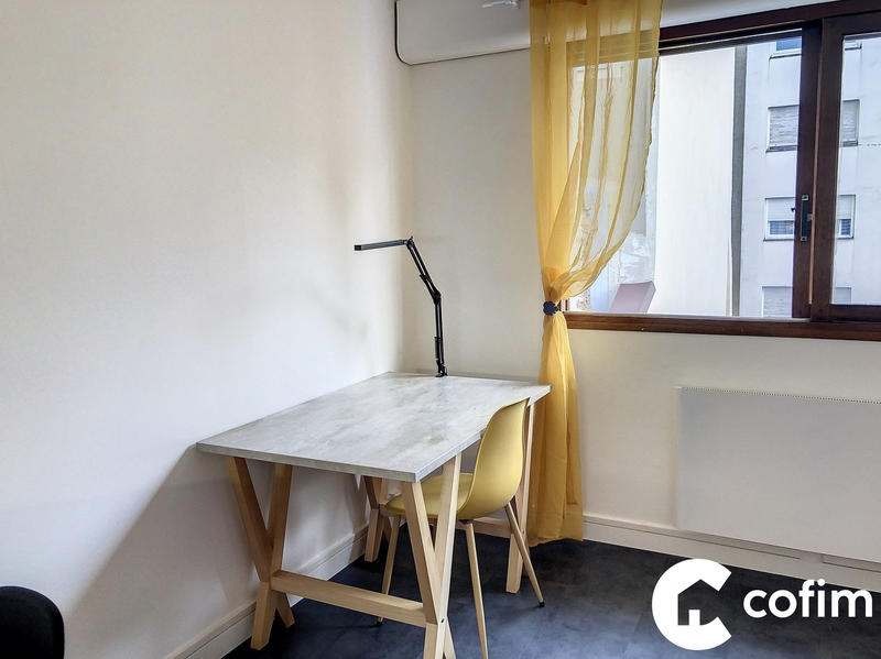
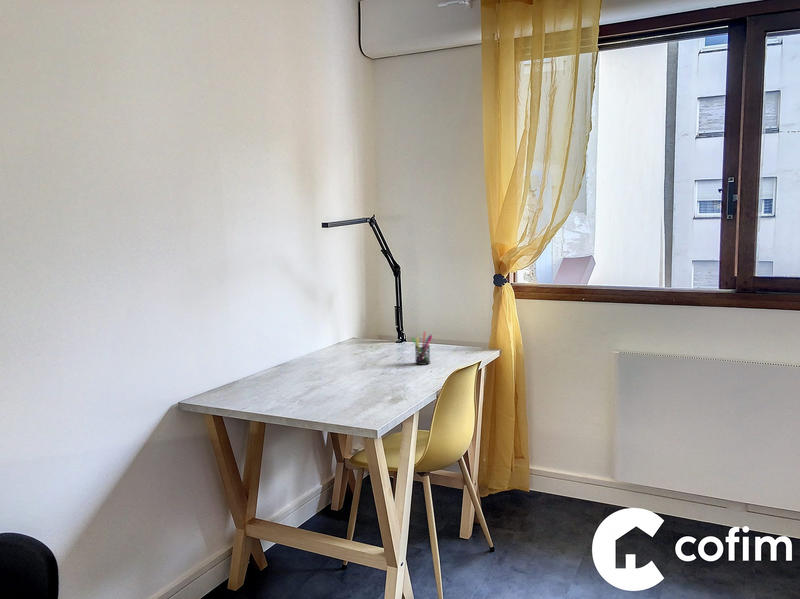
+ pen holder (421, 347)
